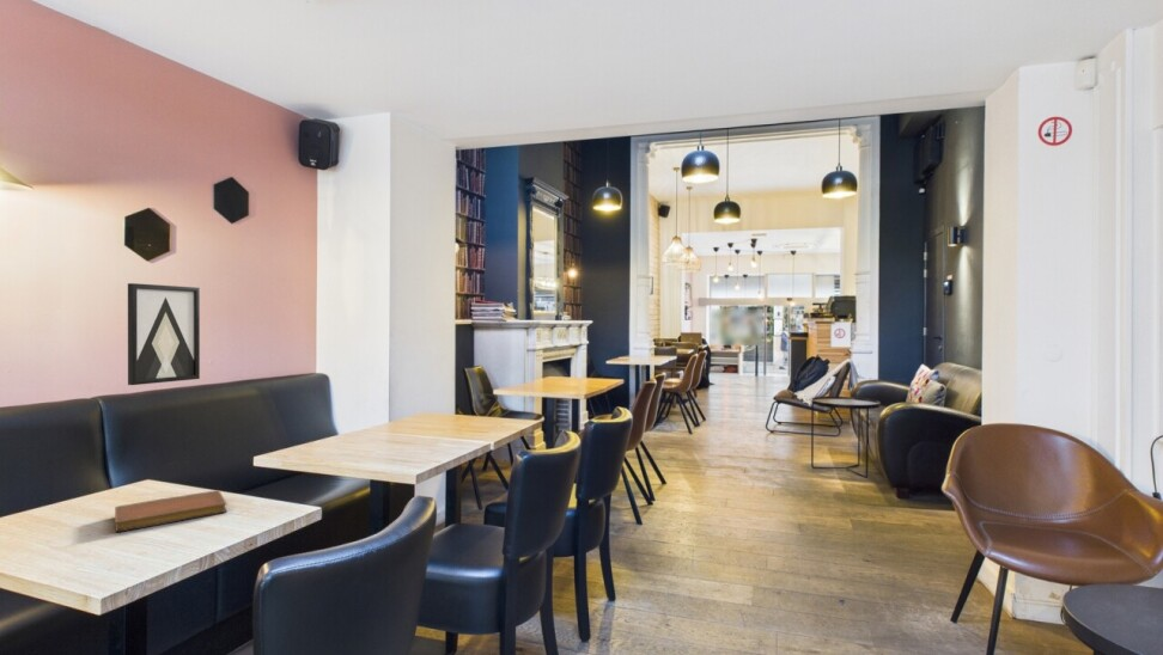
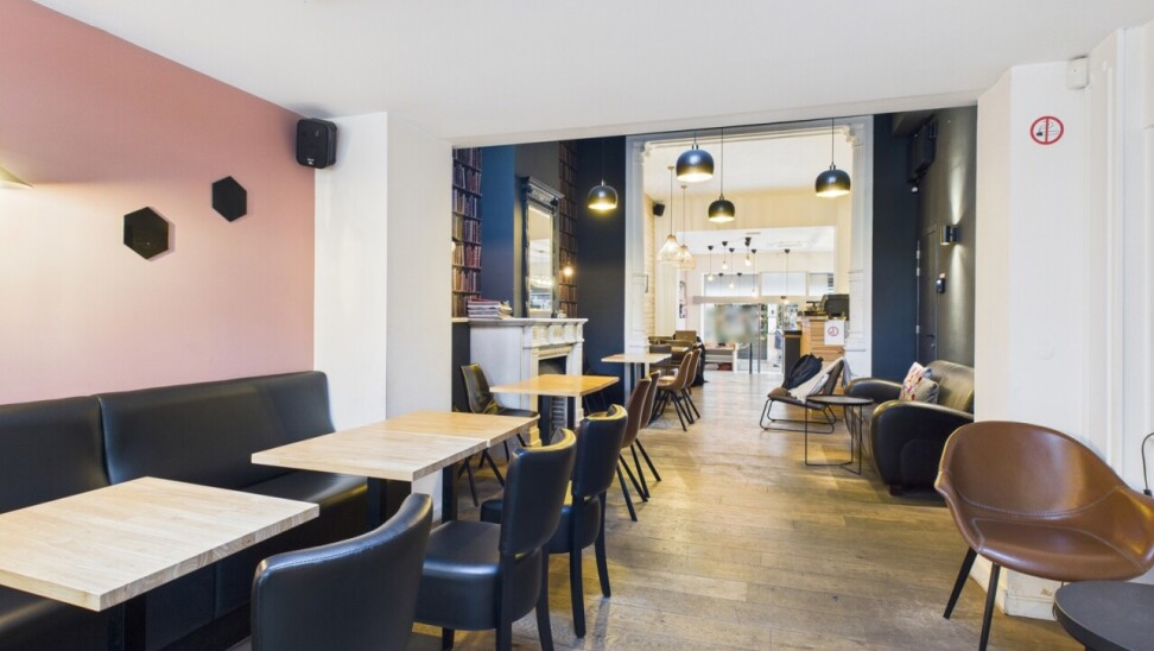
- wall art (165, 333)
- notebook (171, 508)
